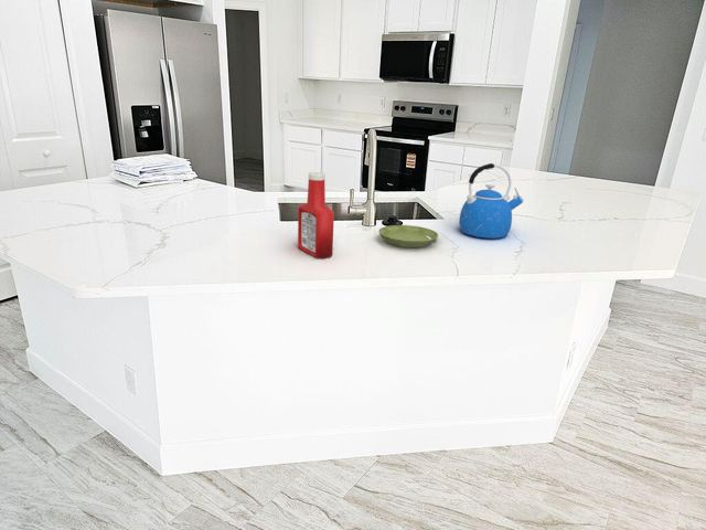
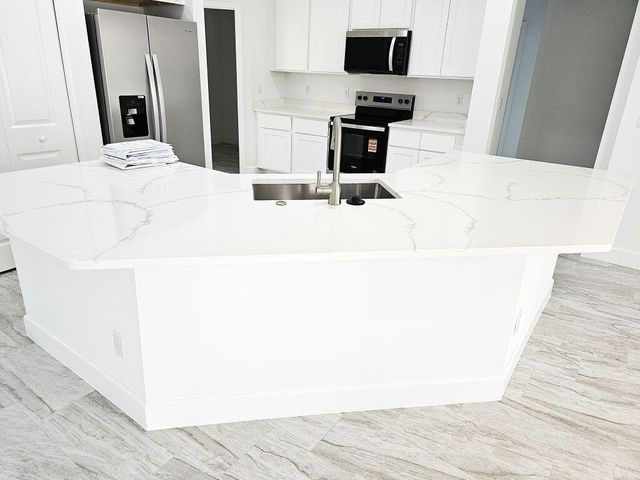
- kettle (493, 199)
- soap bottle (315, 213)
- saucer (407, 236)
